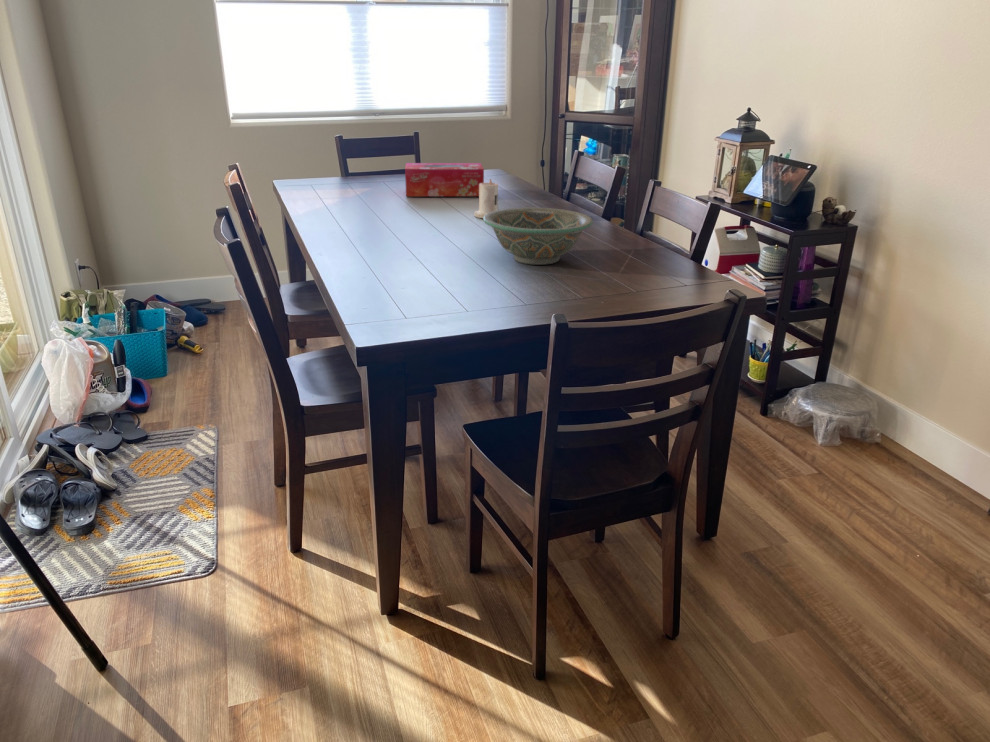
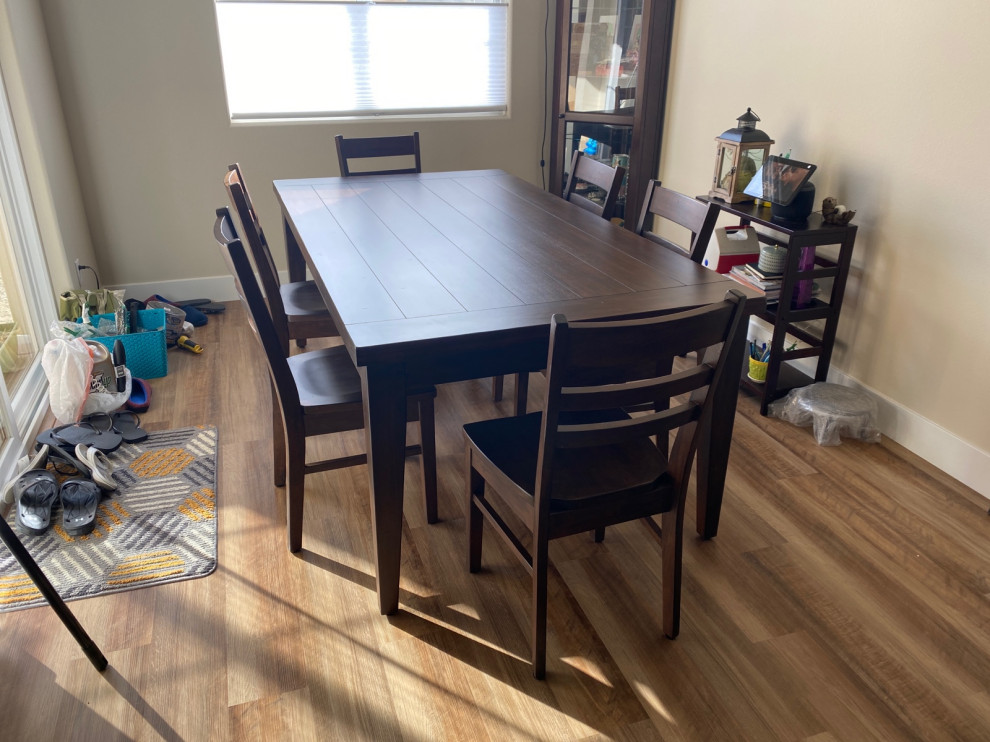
- candle (488, 197)
- decorative bowl (537, 238)
- tissue box (444, 179)
